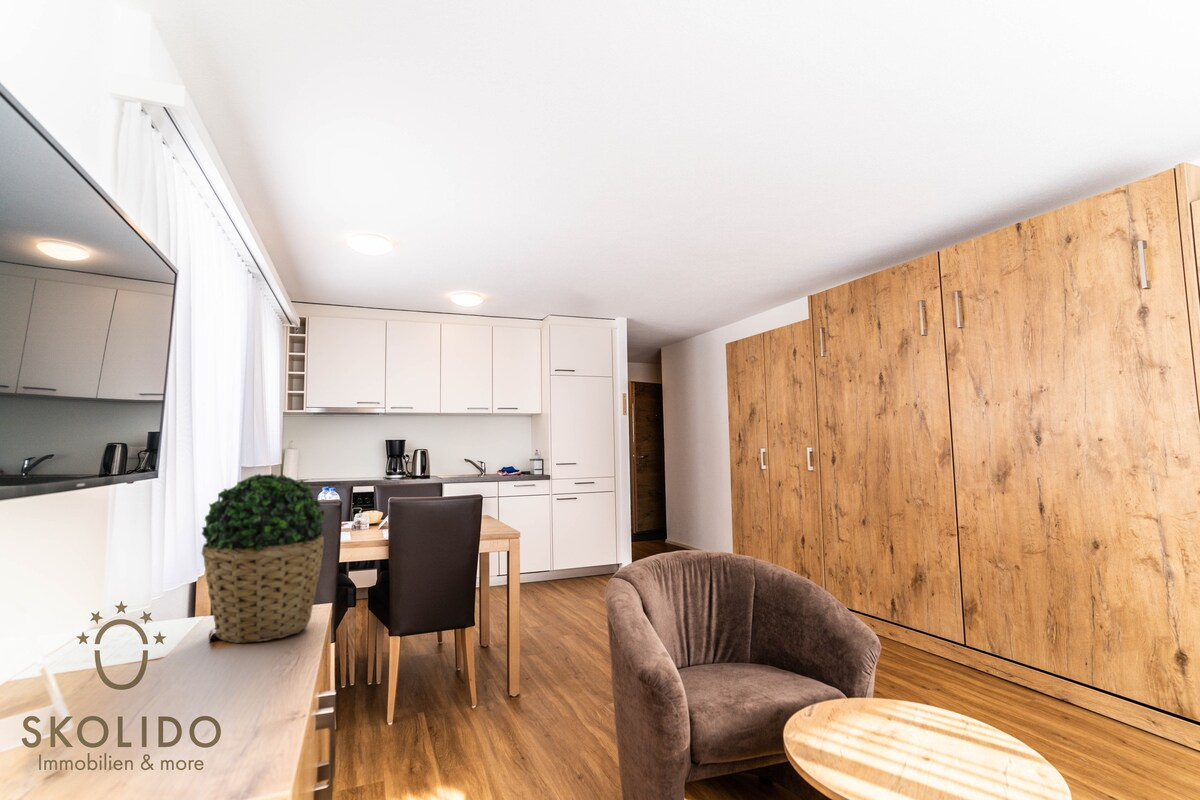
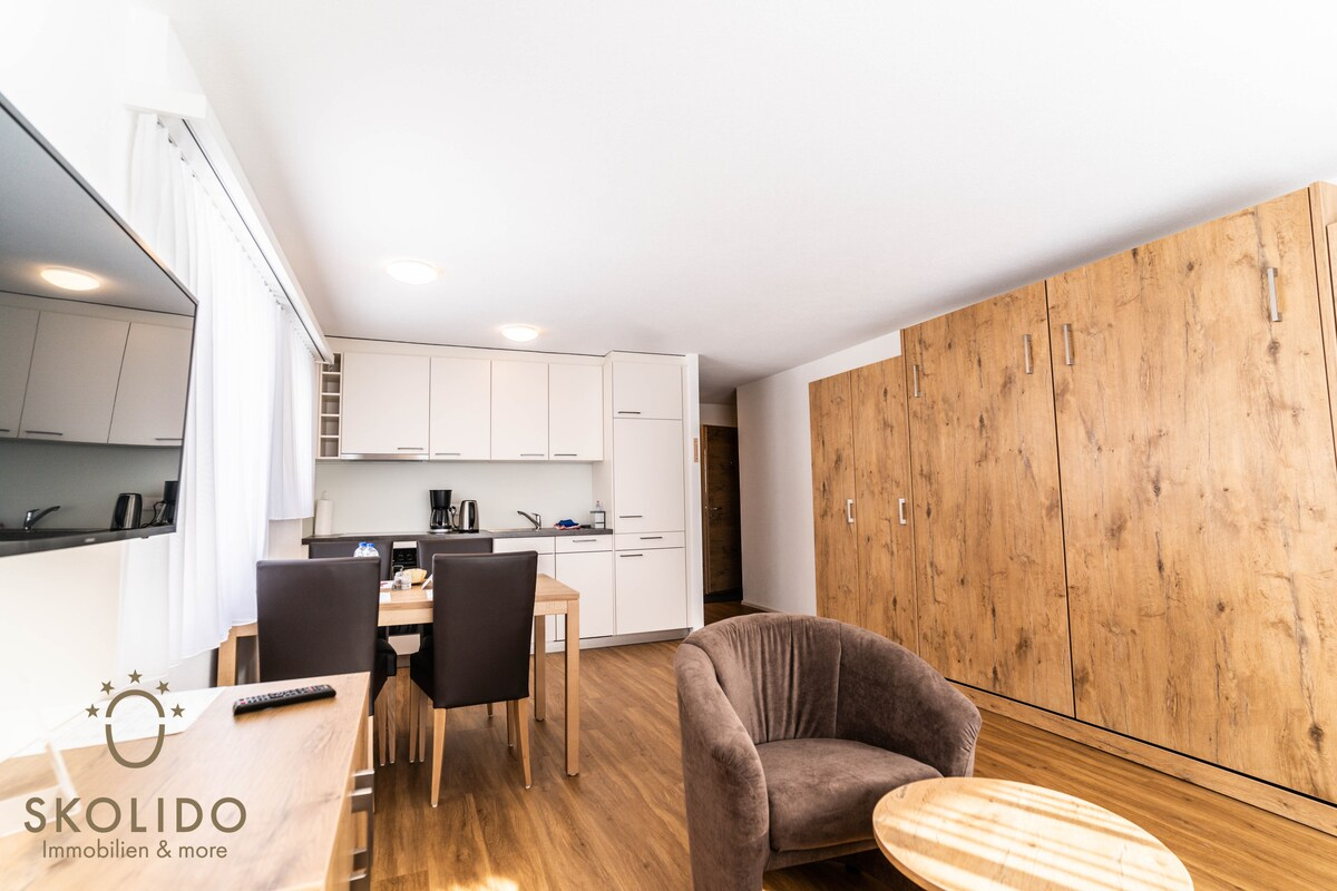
- potted plant (266, 551)
